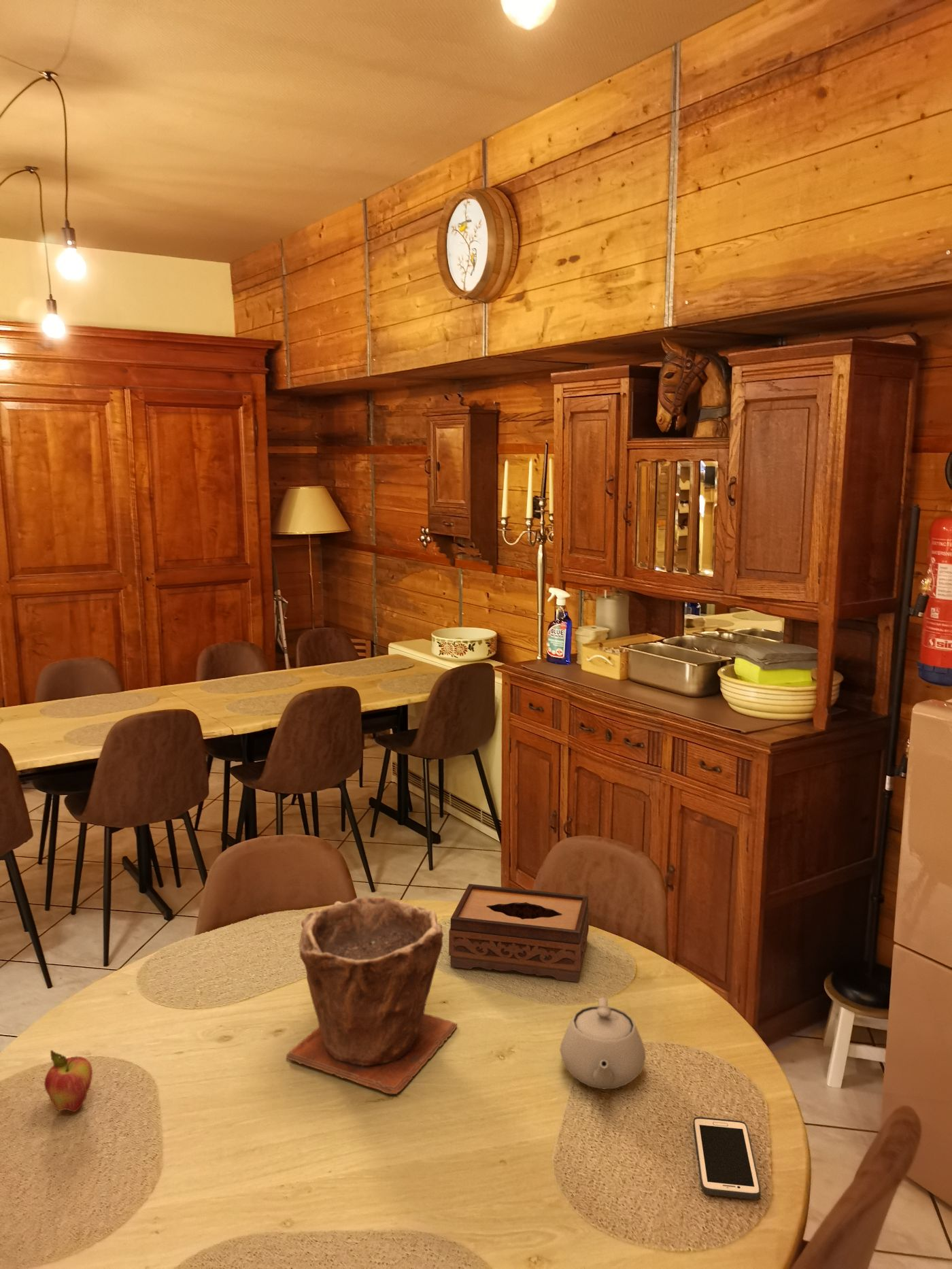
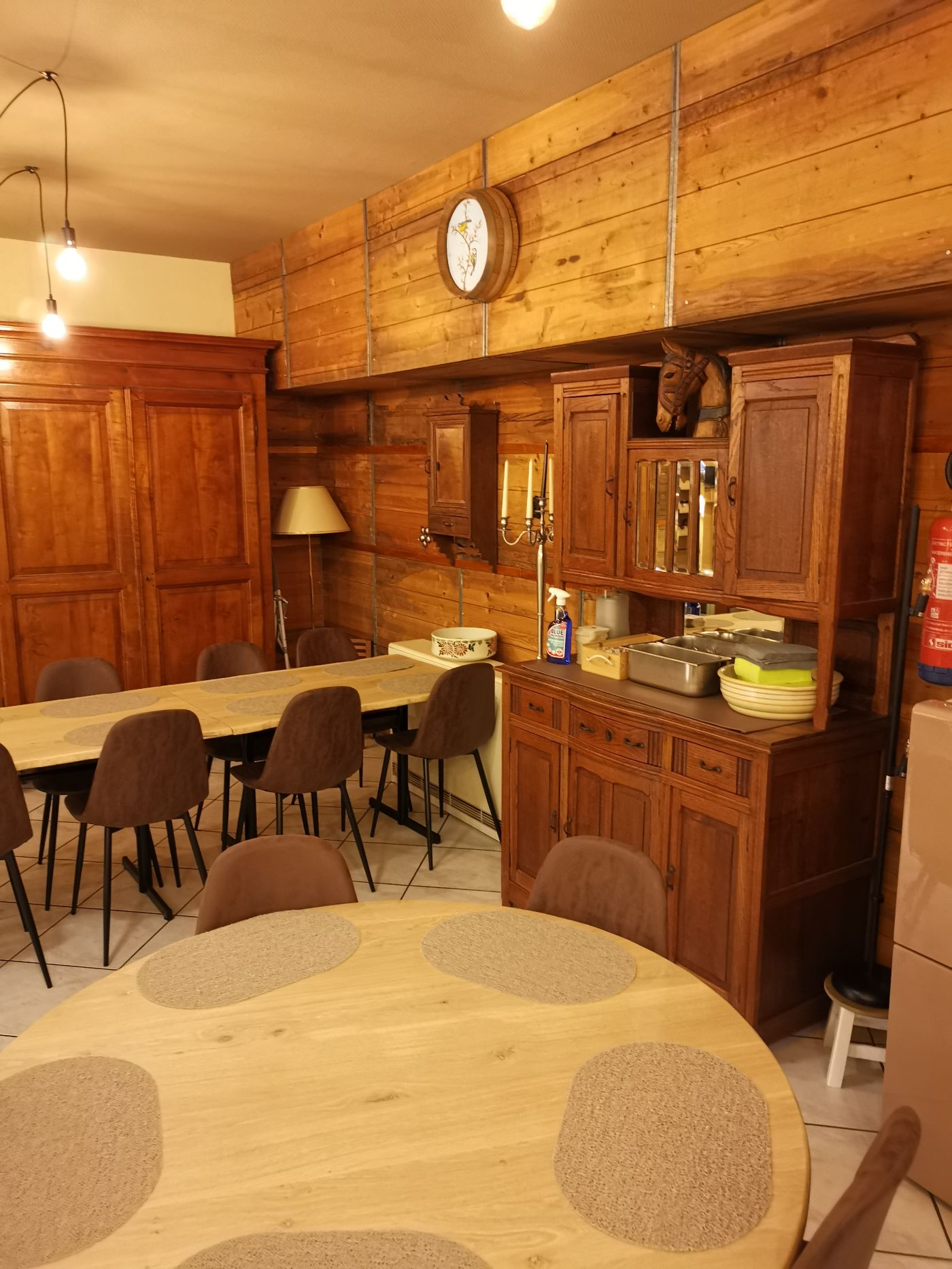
- cell phone (725, 1156)
- plant pot (373, 980)
- teapot (602, 1043)
- fruit (68, 1077)
- tissue box (521, 930)
